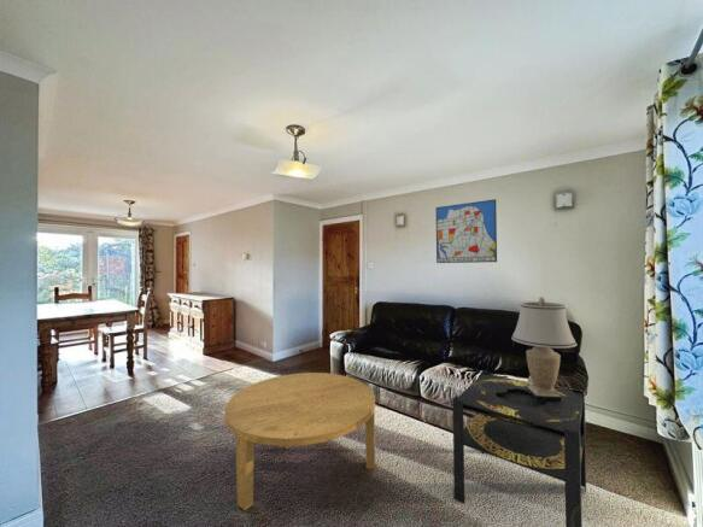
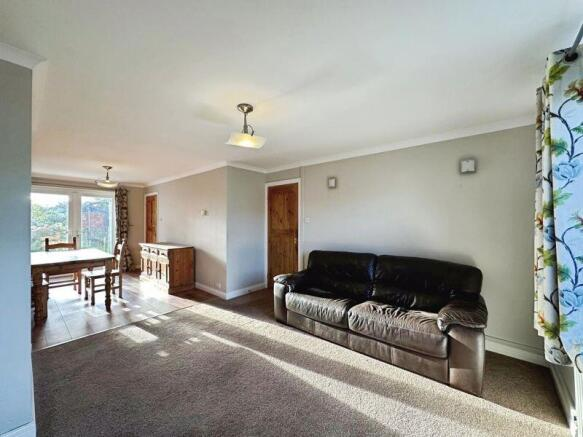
- wall art (464, 233)
- table lamp (543, 344)
- coffee table (303, 429)
- side table (521, 444)
